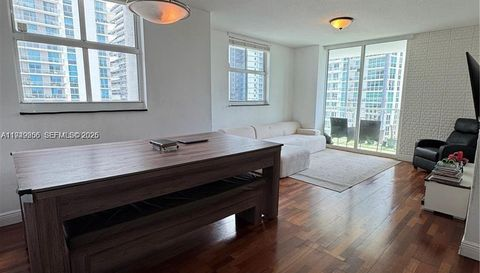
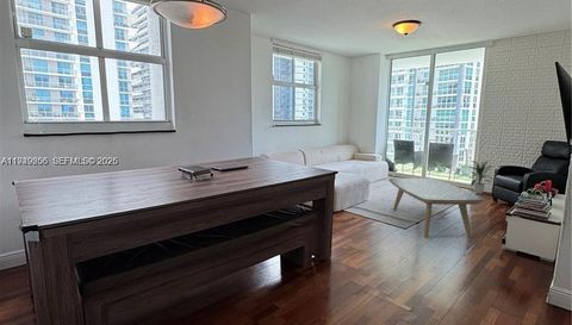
+ indoor plant (479, 175)
+ coffee table (428, 204)
